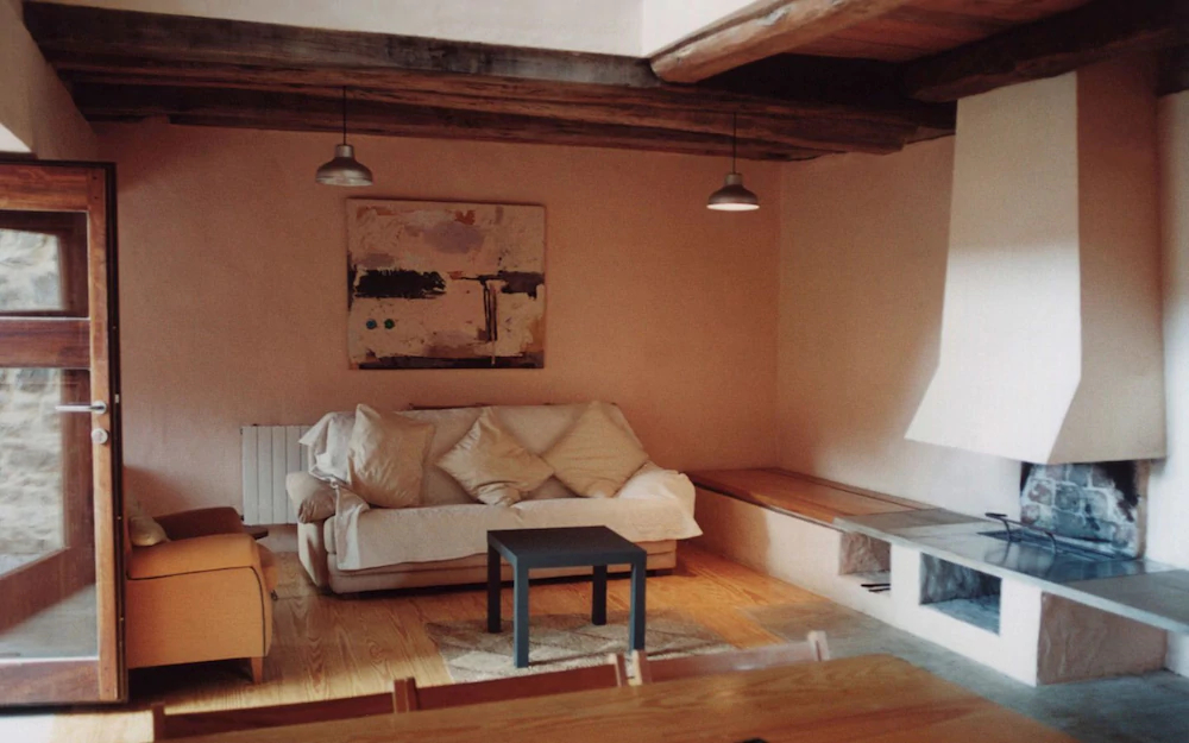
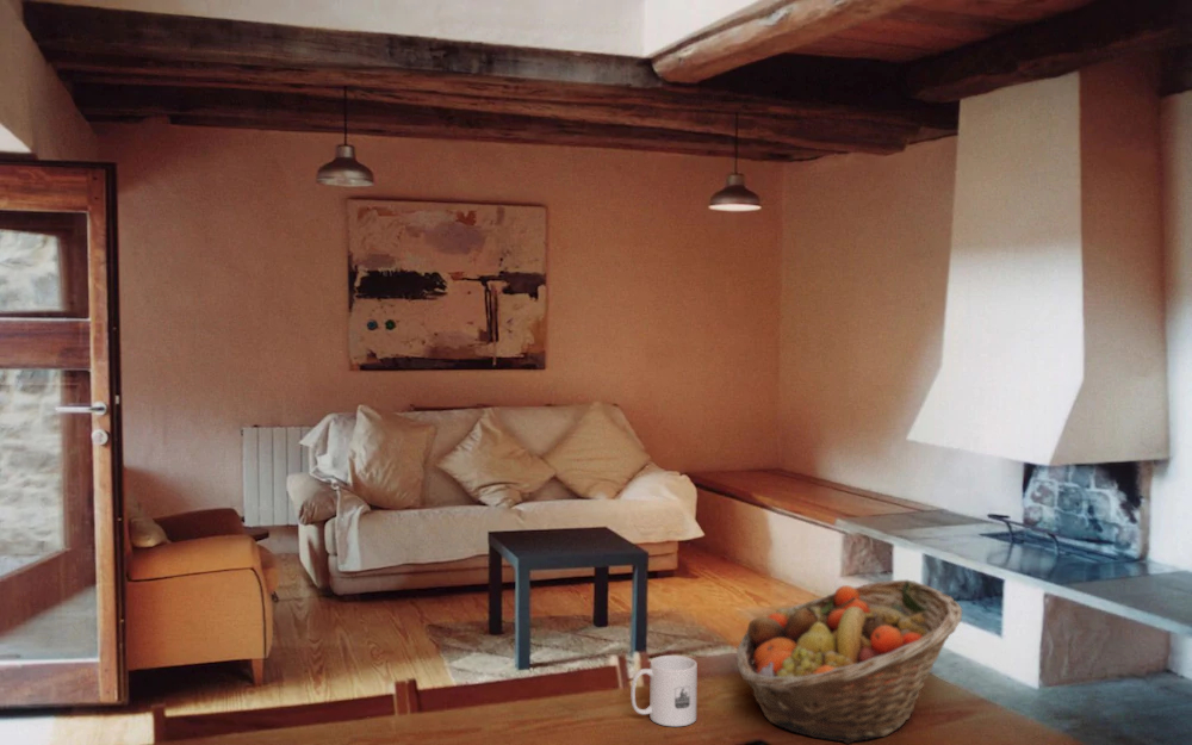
+ fruit basket (844, 650)
+ mug (663, 690)
